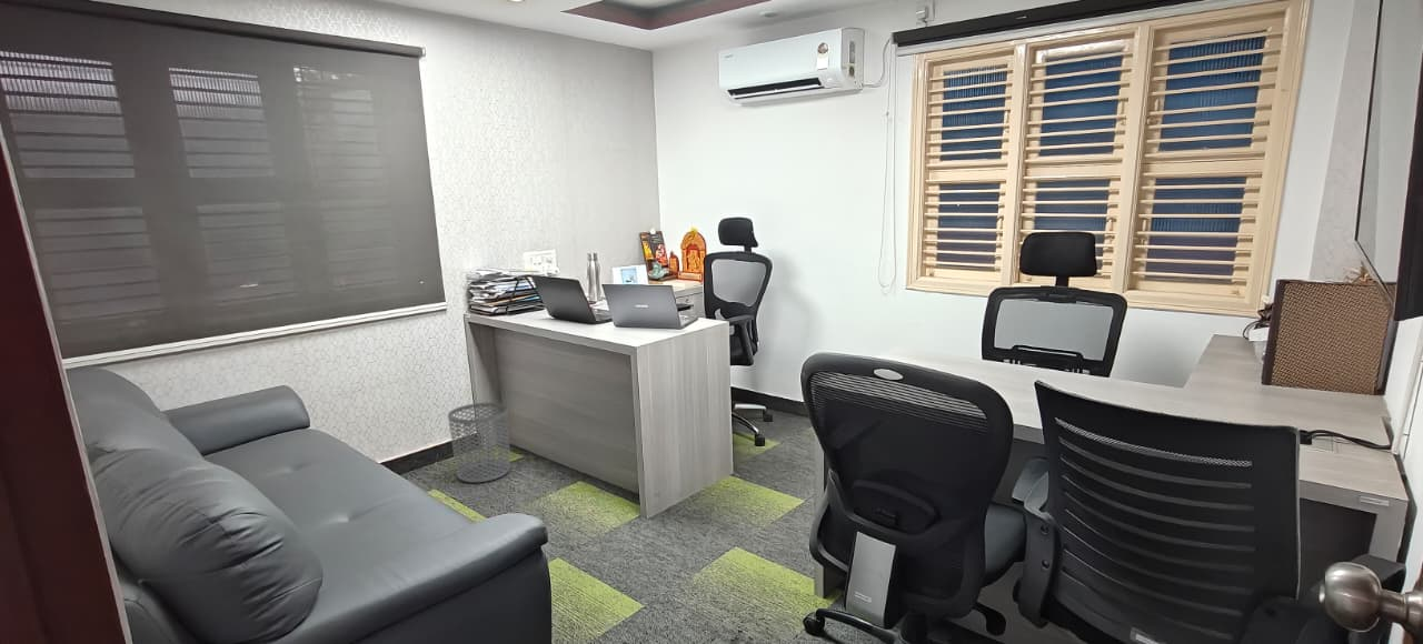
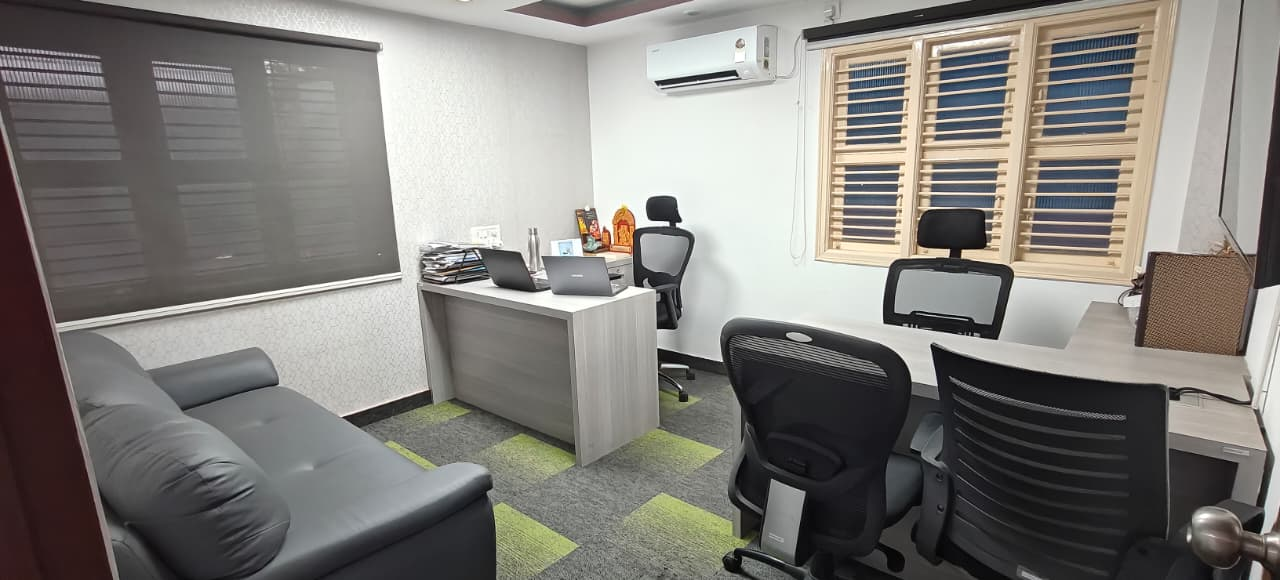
- waste bin (481, 442)
